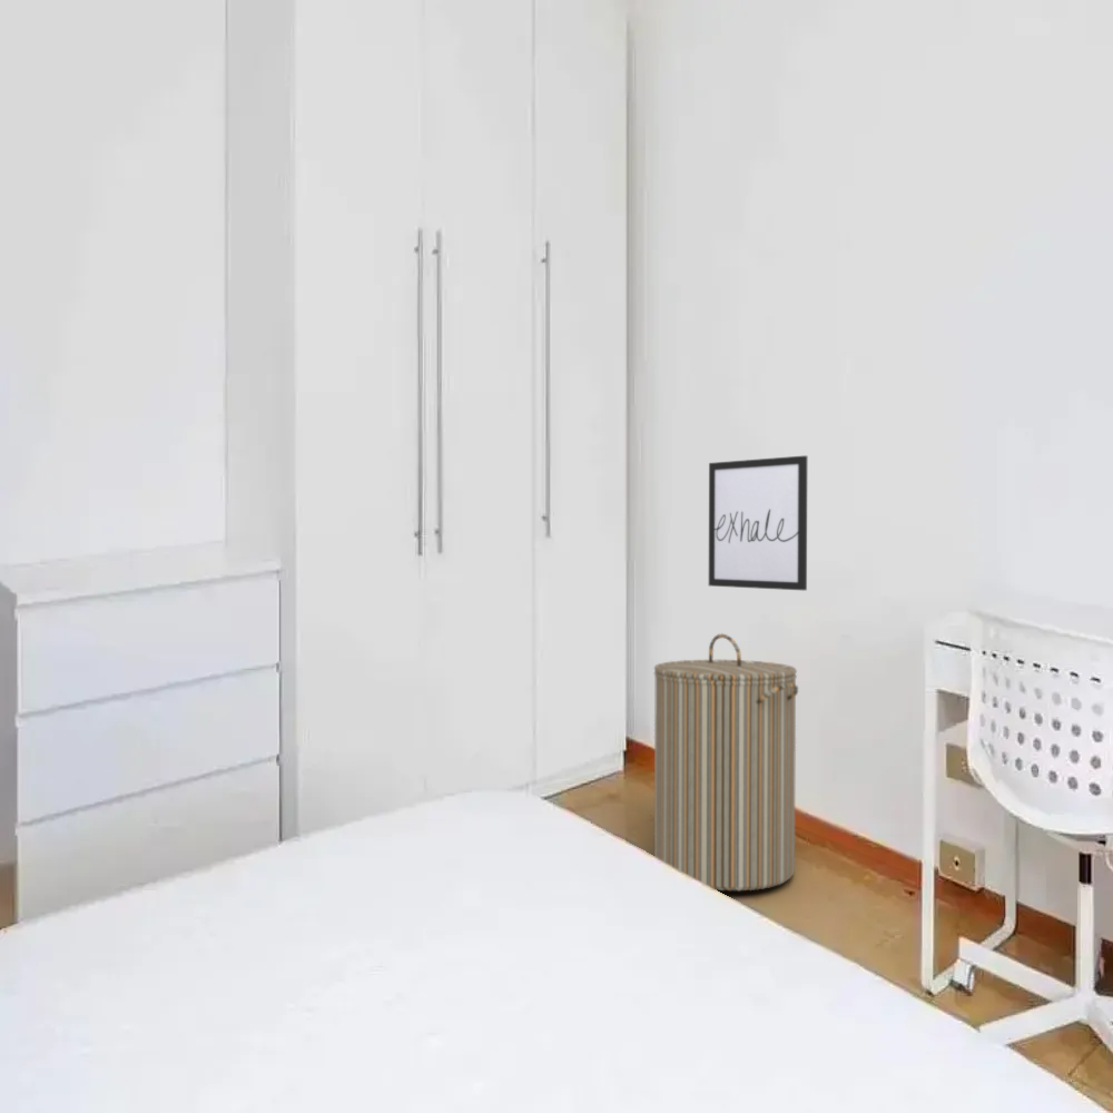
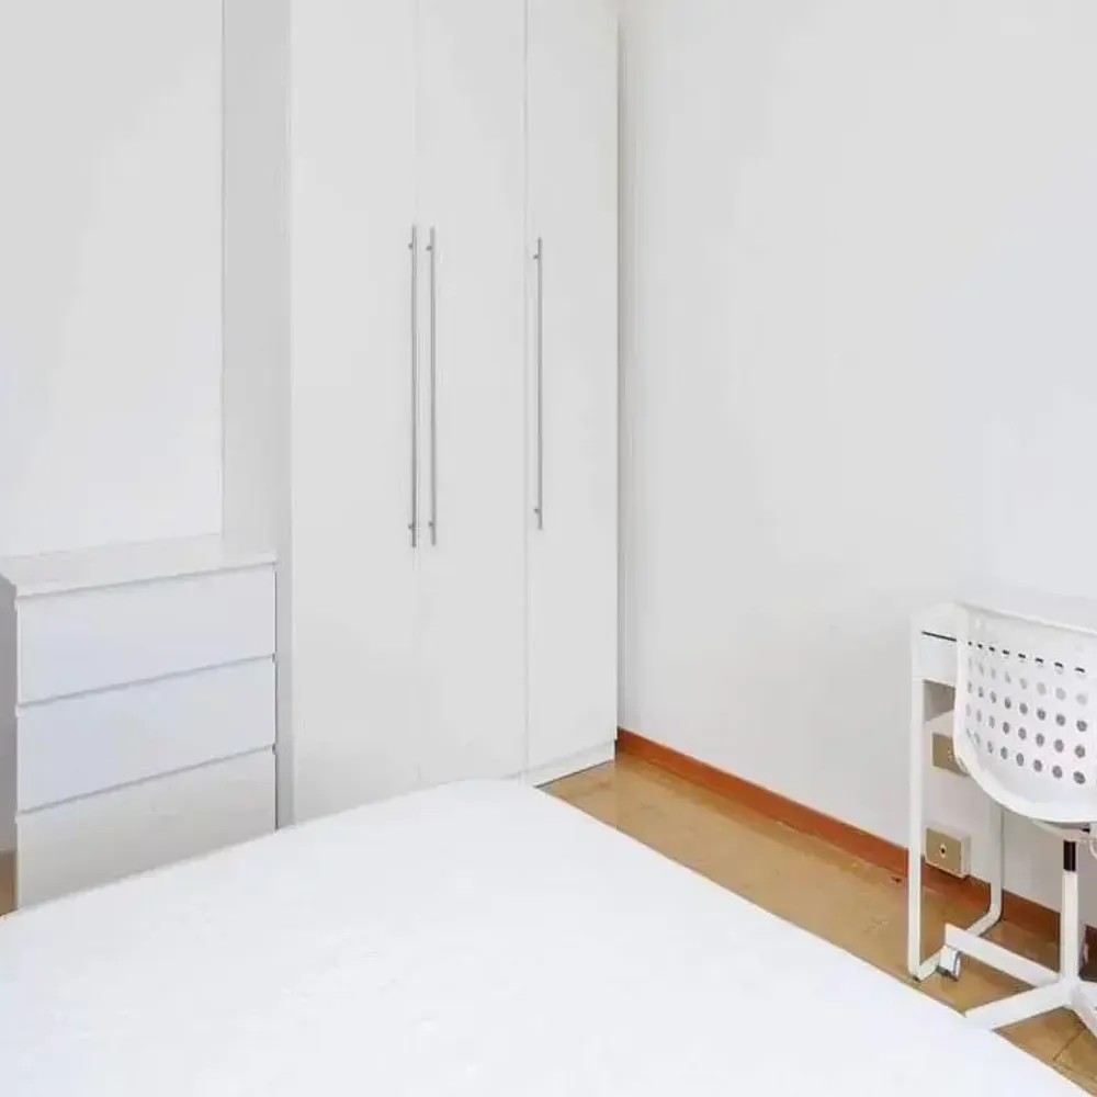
- laundry hamper (723, 751)
- wall art (756, 523)
